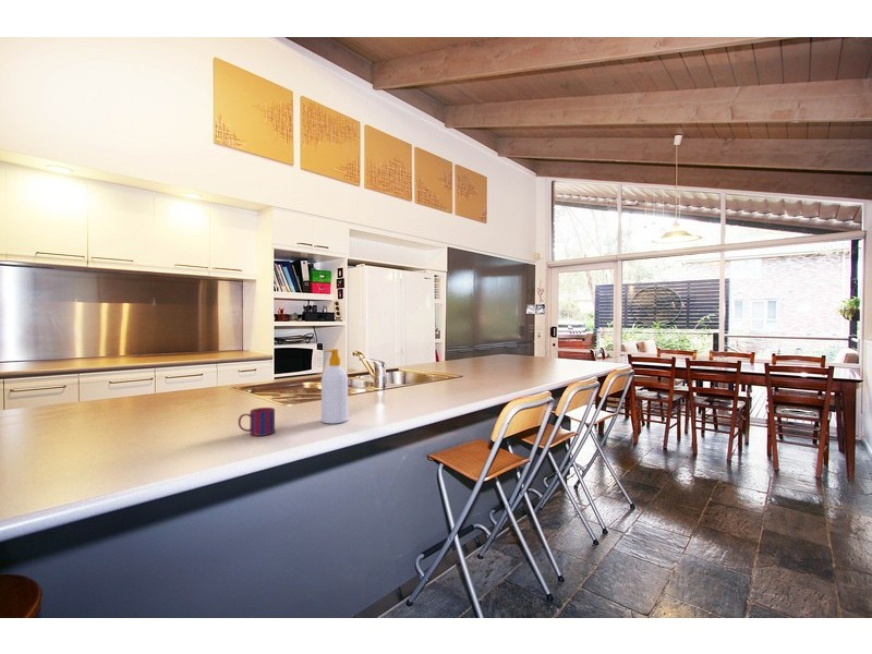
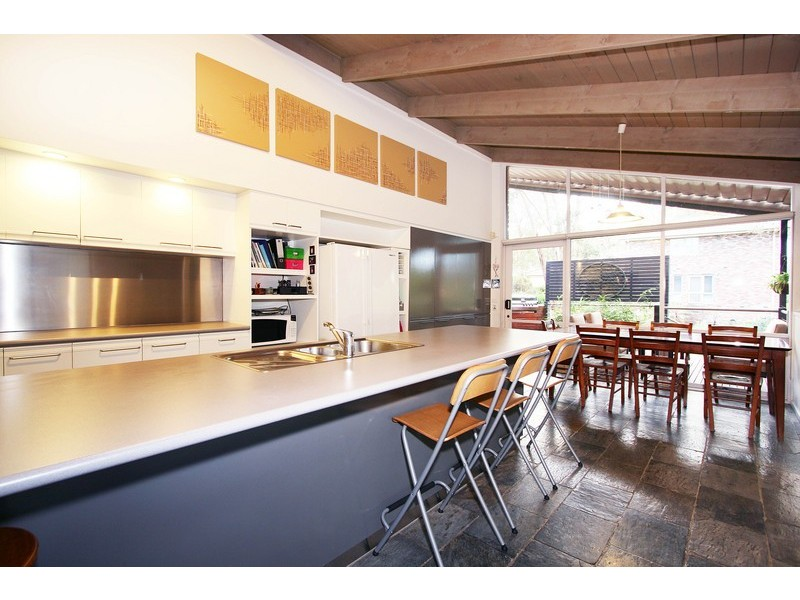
- mug (256, 422)
- soap bottle (334, 385)
